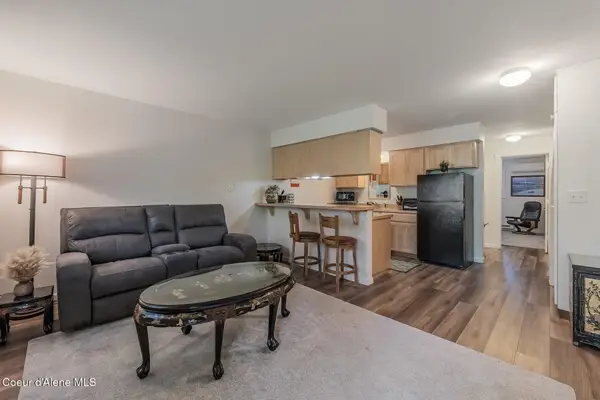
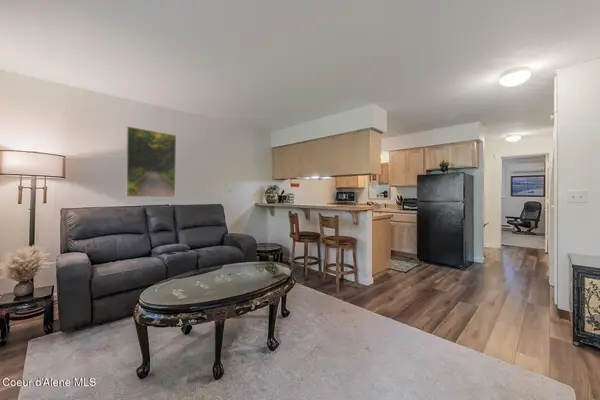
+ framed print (152, 164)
